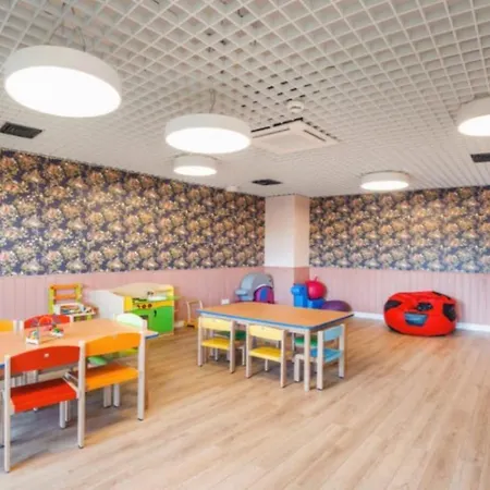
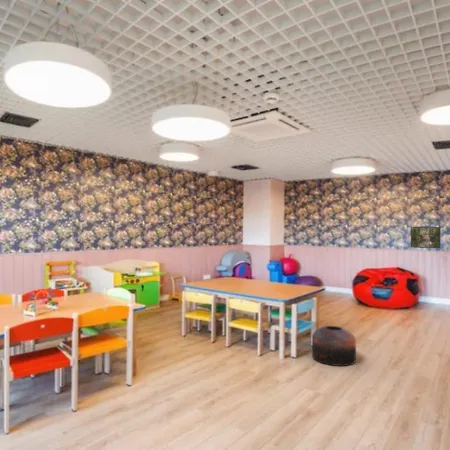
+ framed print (425, 237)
+ pouf (333, 343)
